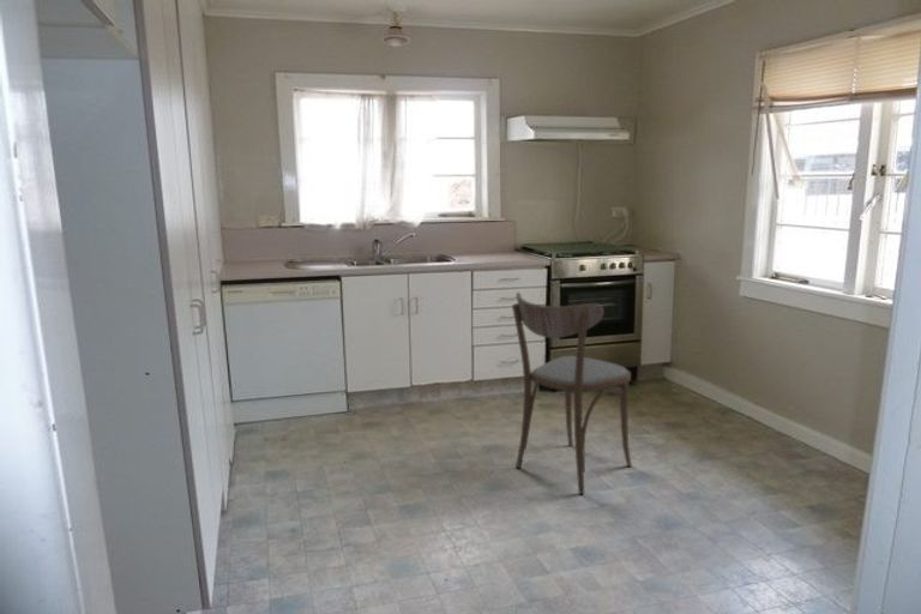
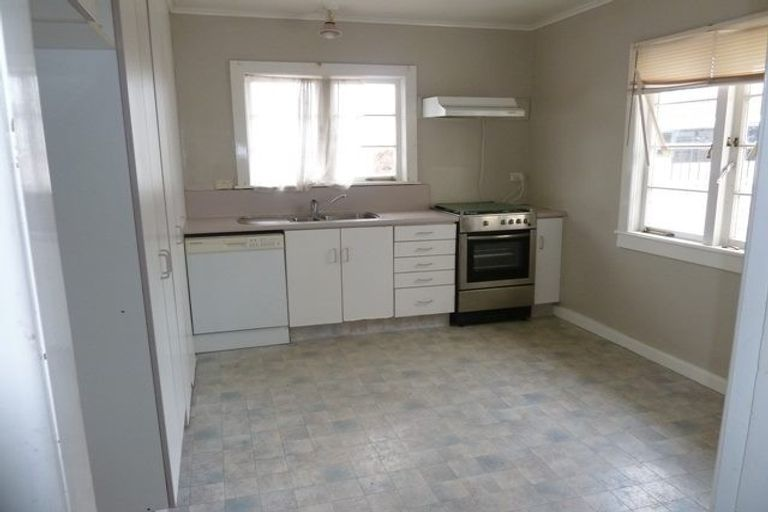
- dining chair (572, 383)
